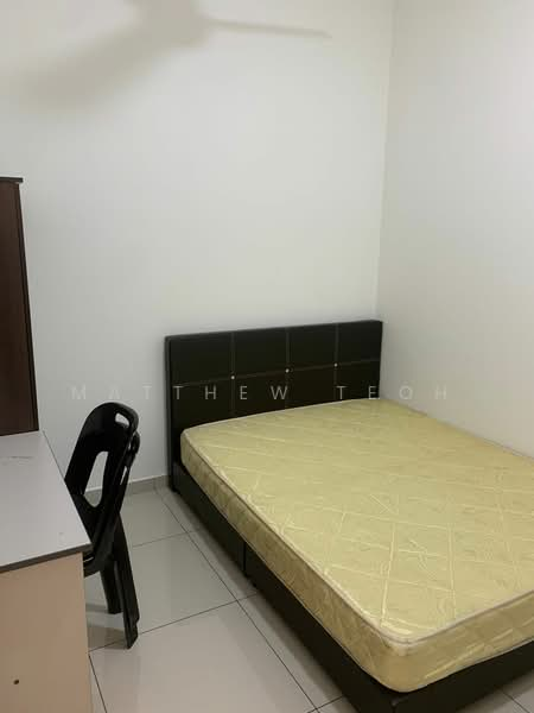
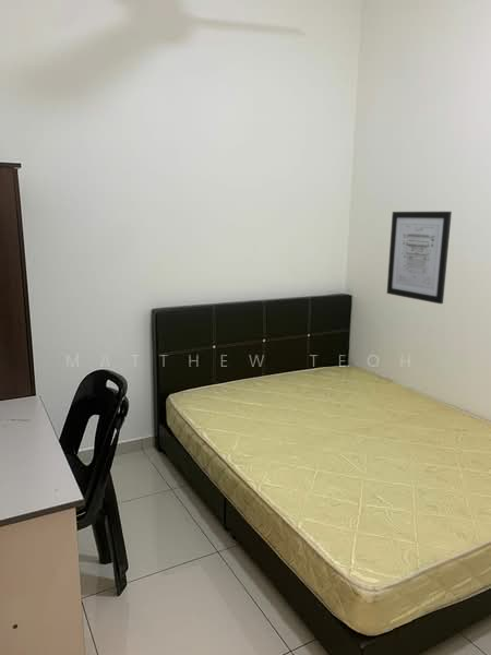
+ wall art (416, 255)
